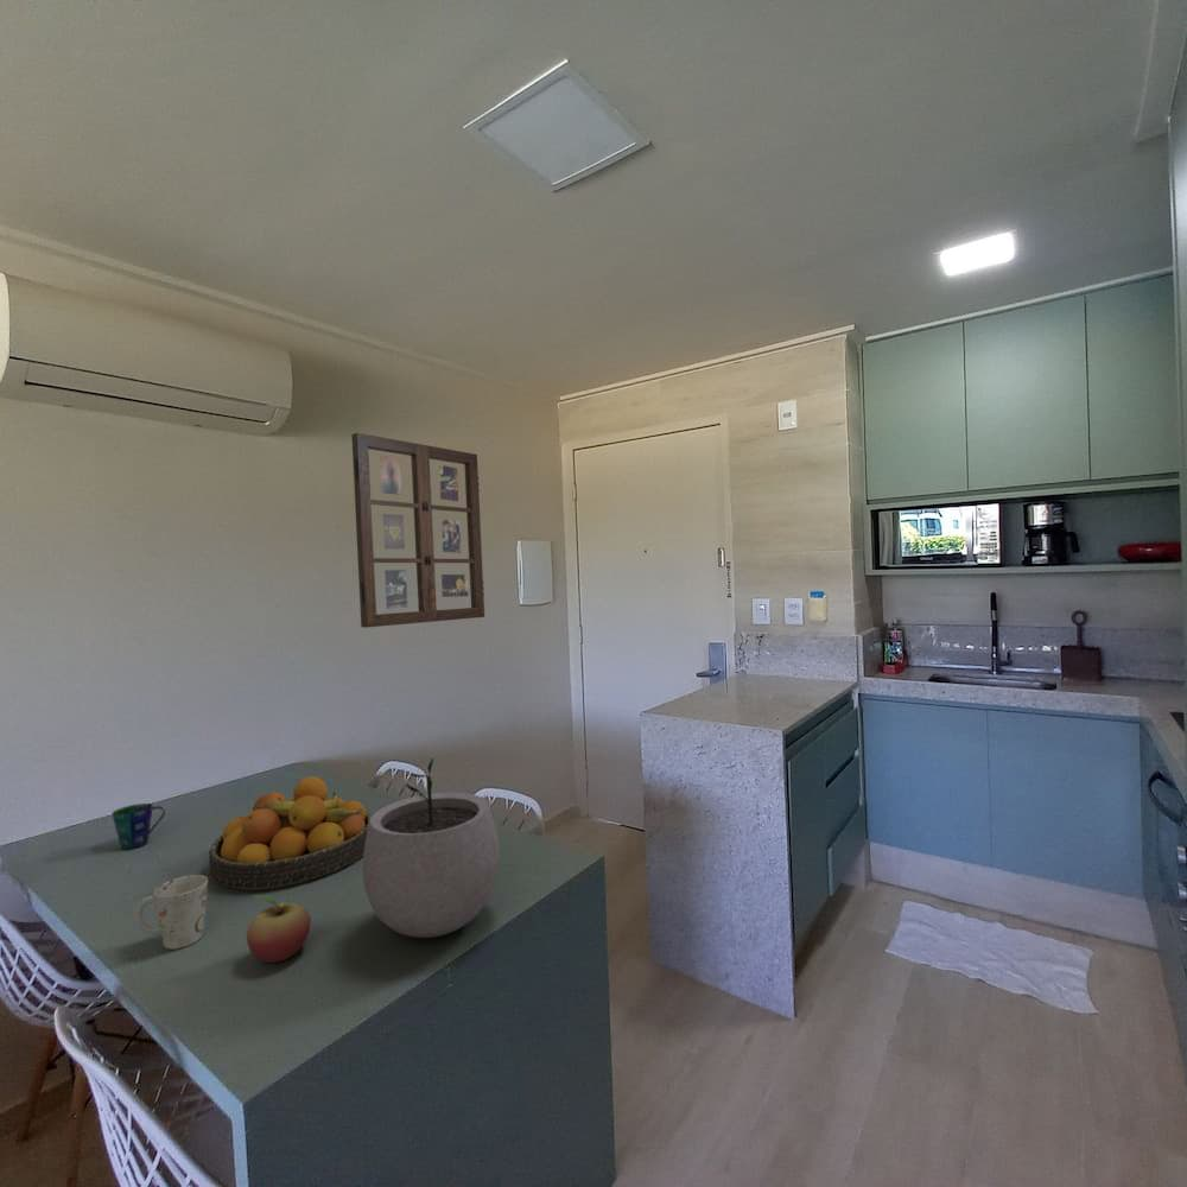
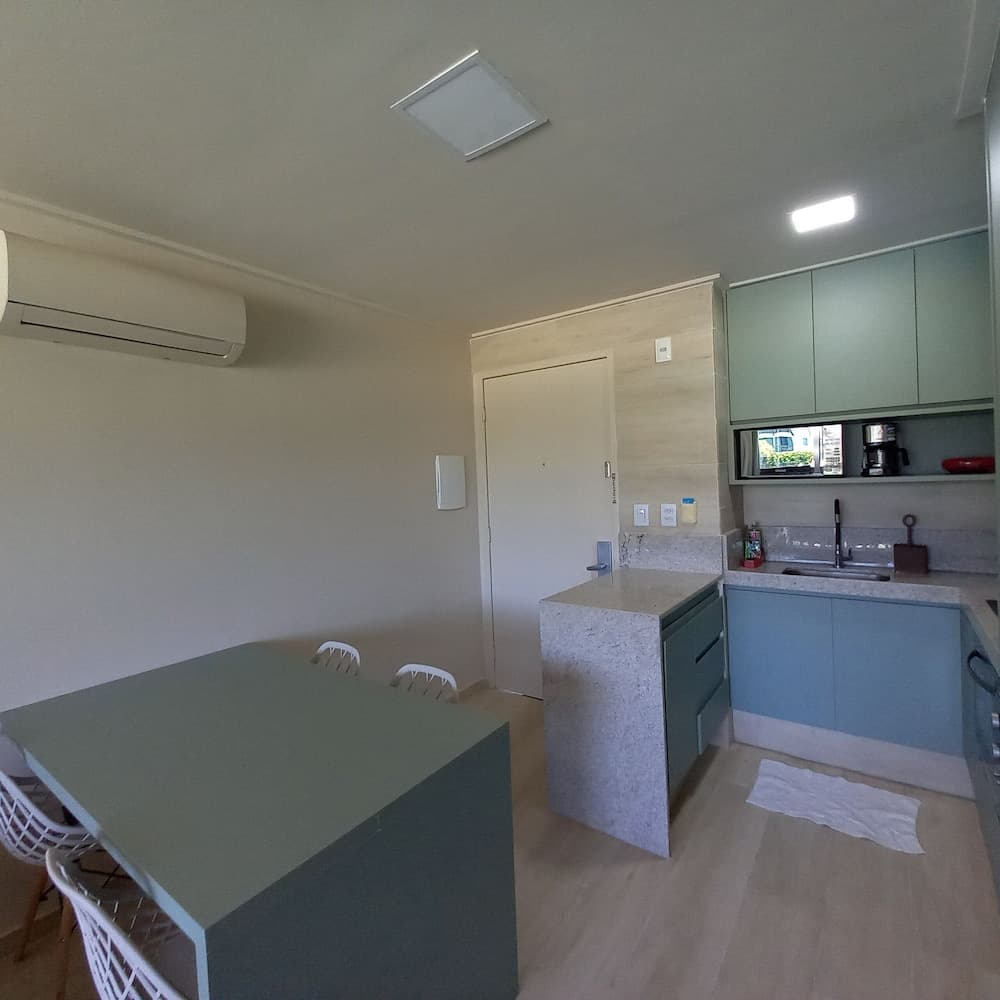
- mug (170, 913)
- fruit bowl (294, 821)
- picture frame (424, 533)
- fruit (279, 926)
- plant pot (432, 843)
- cup (139, 825)
